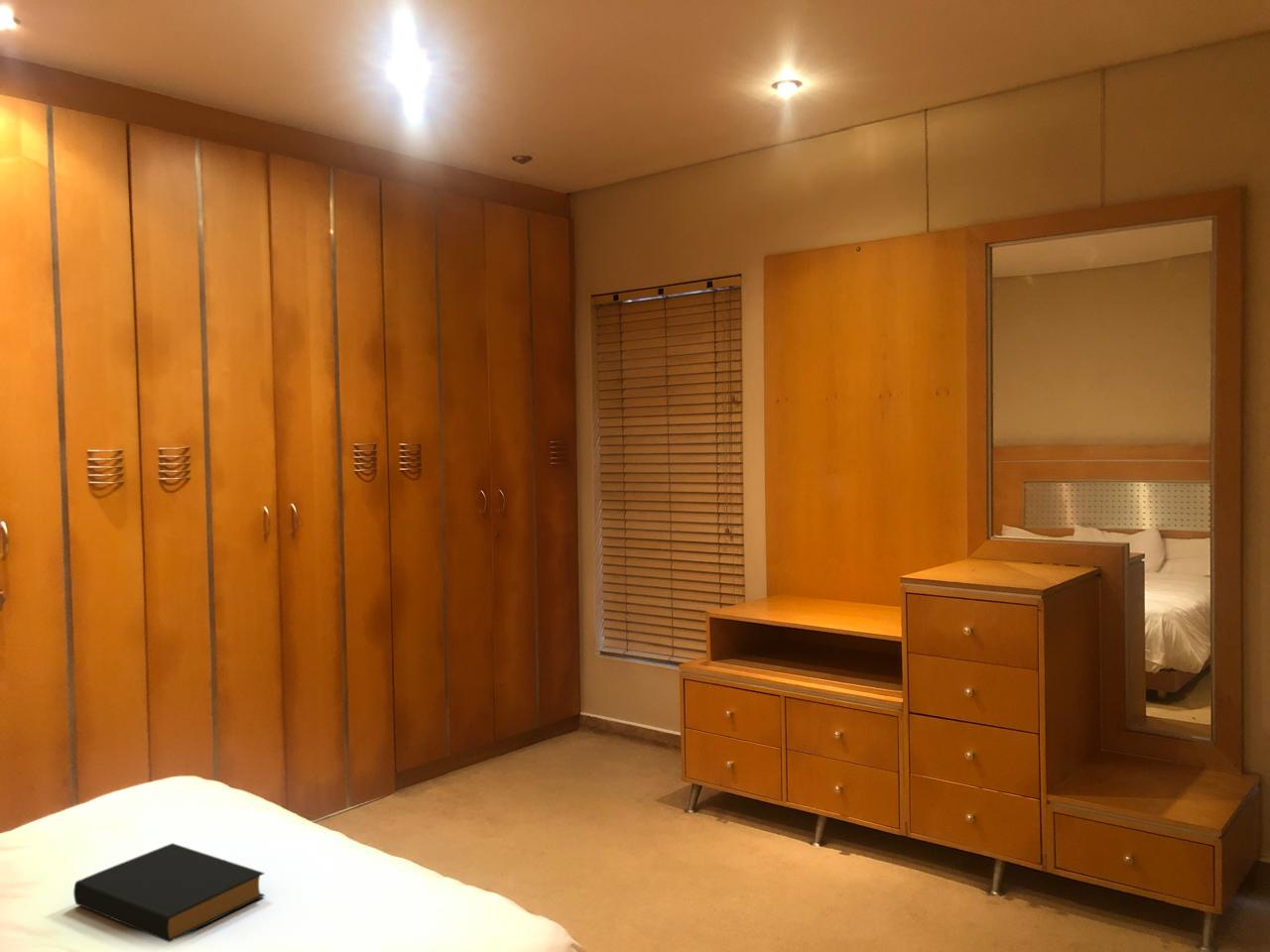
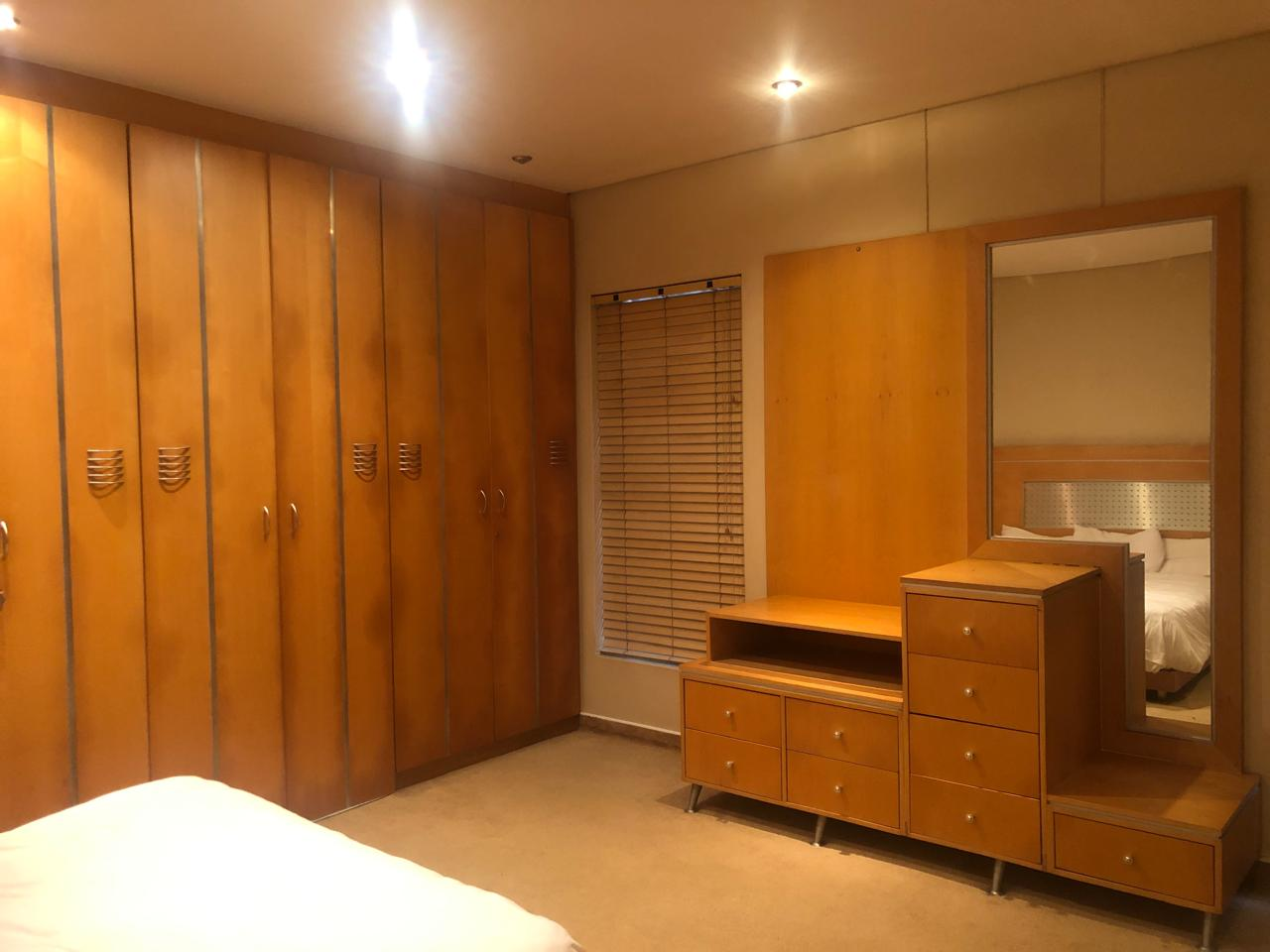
- hardback book (170, 889)
